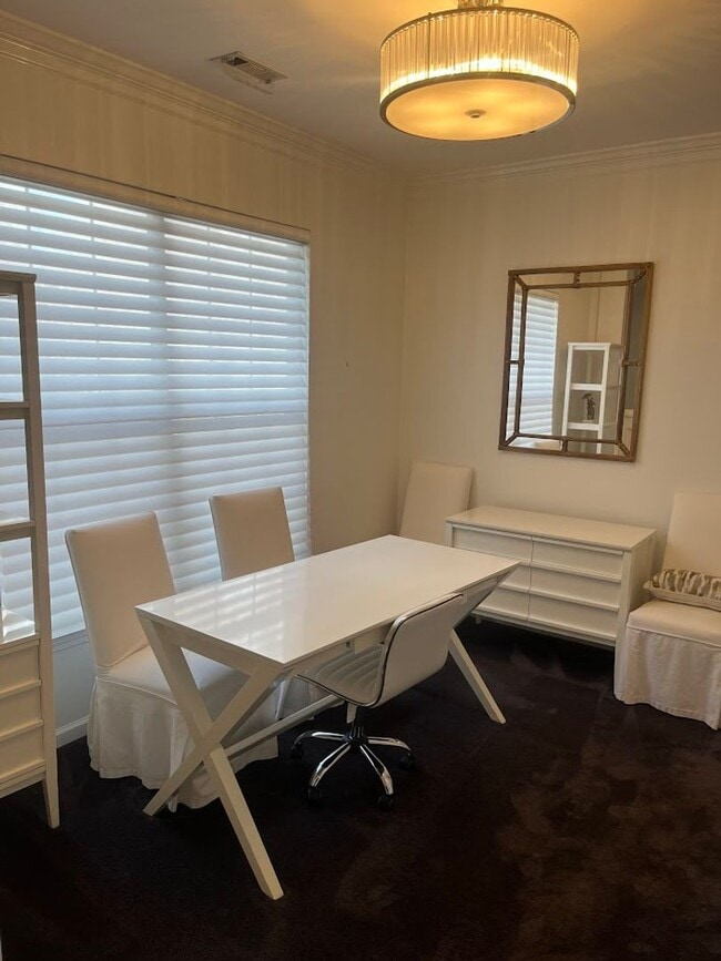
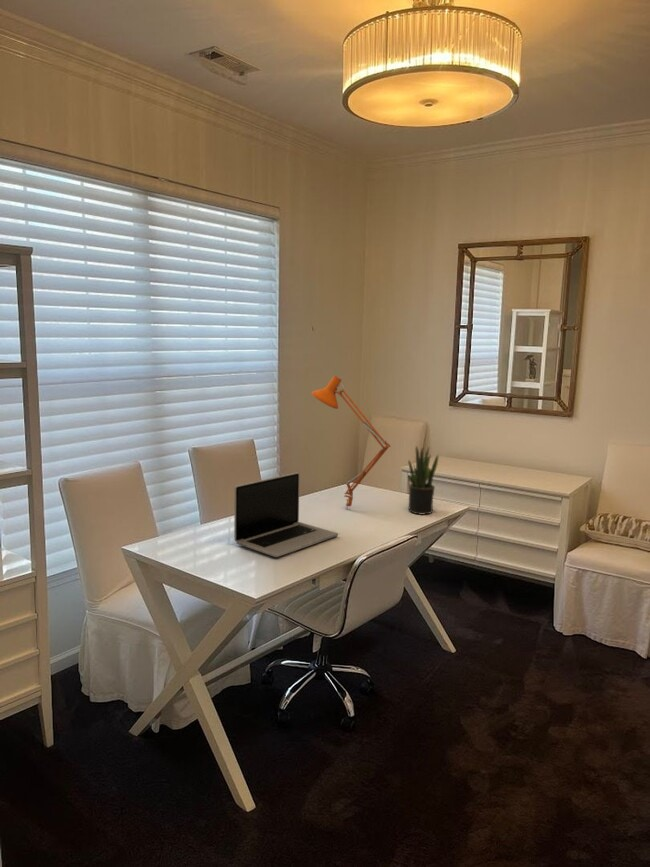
+ desk lamp (369, 431)
+ laptop (288, 512)
+ potted plant (423, 478)
